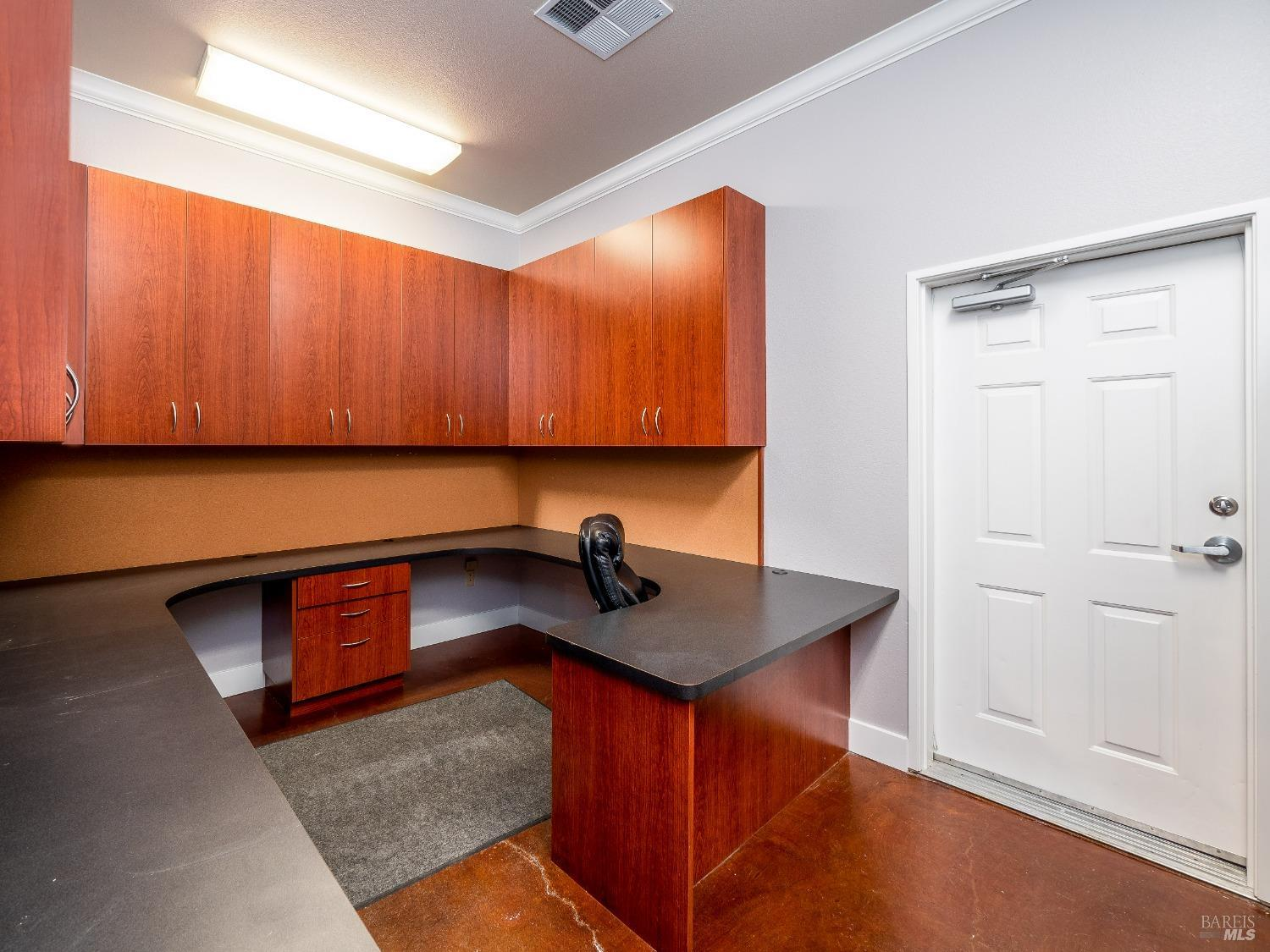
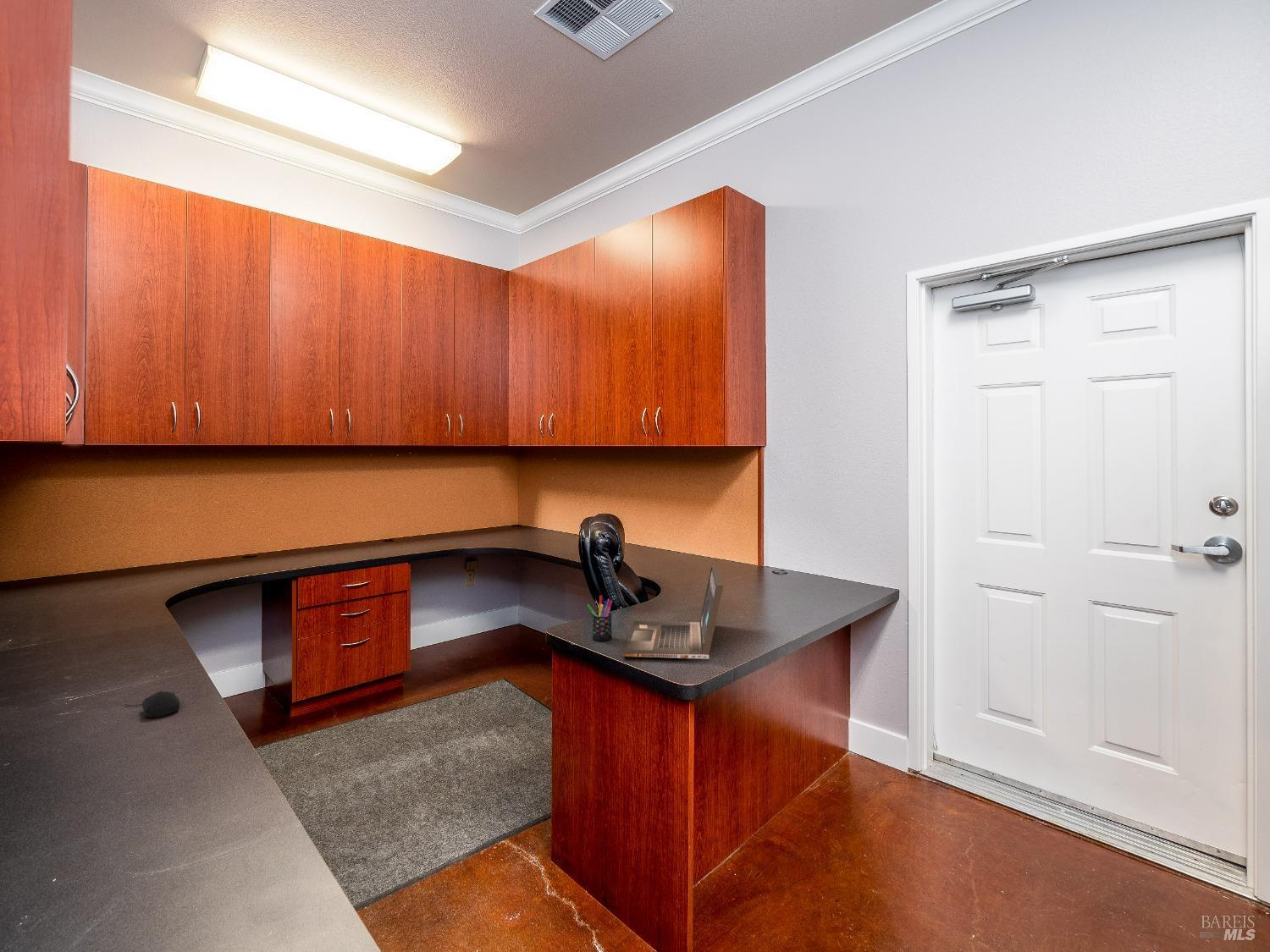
+ pen holder (599, 617)
+ computer mouse (152, 700)
+ laptop (674, 622)
